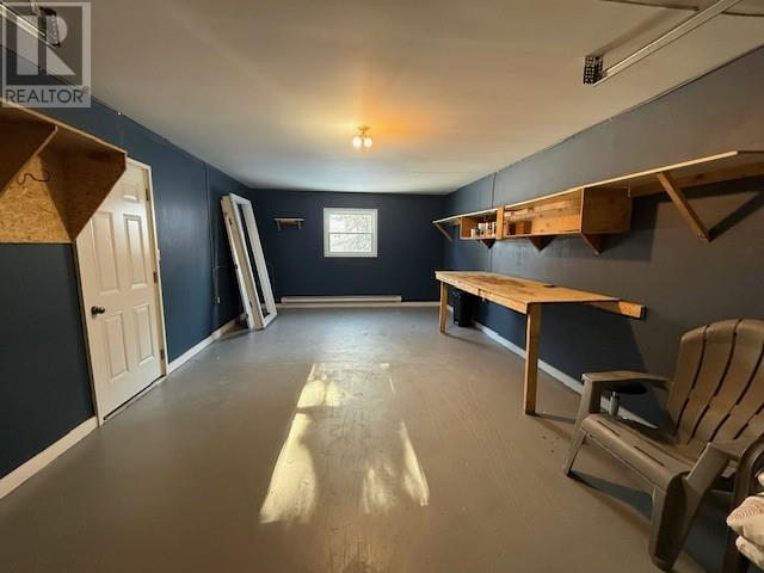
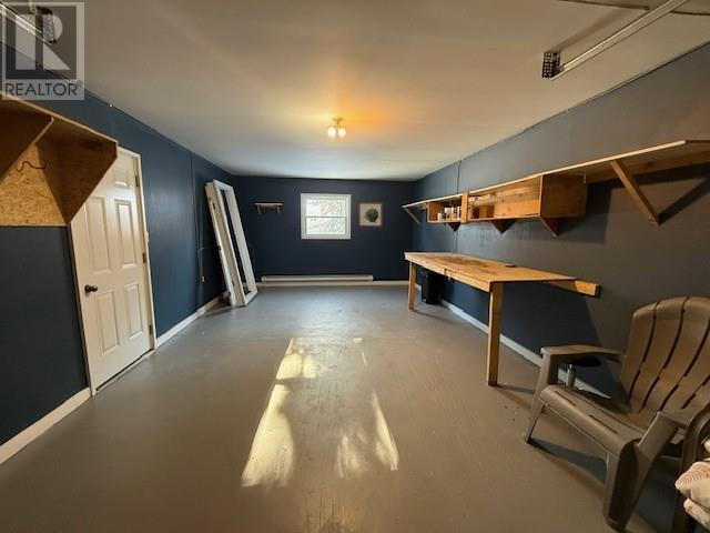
+ wall art (369, 214)
